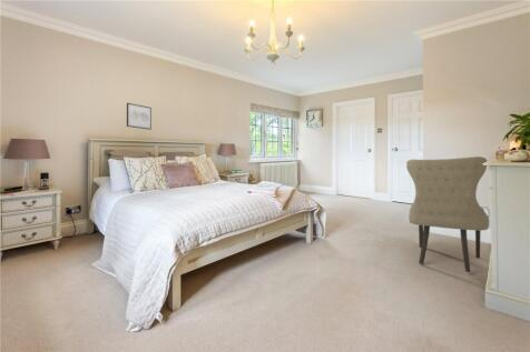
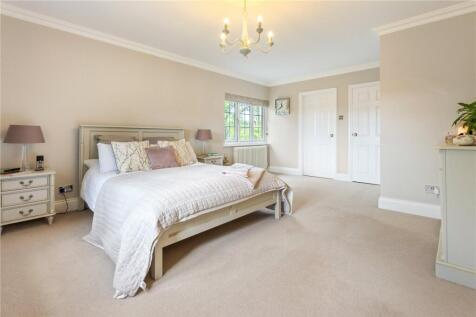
- chair (445, 210)
- wall art (139, 117)
